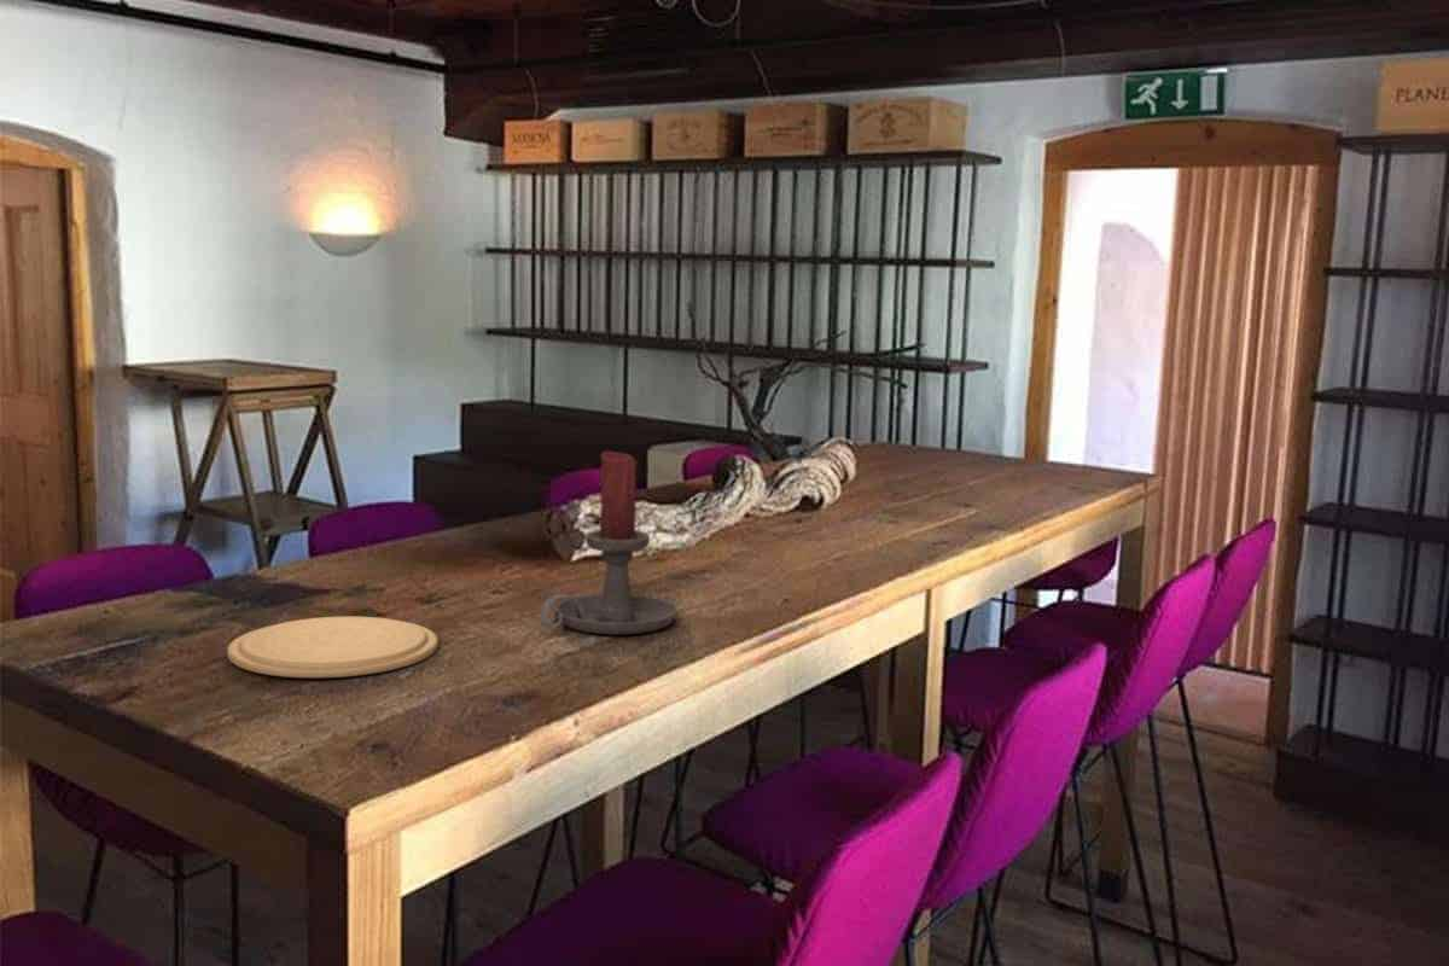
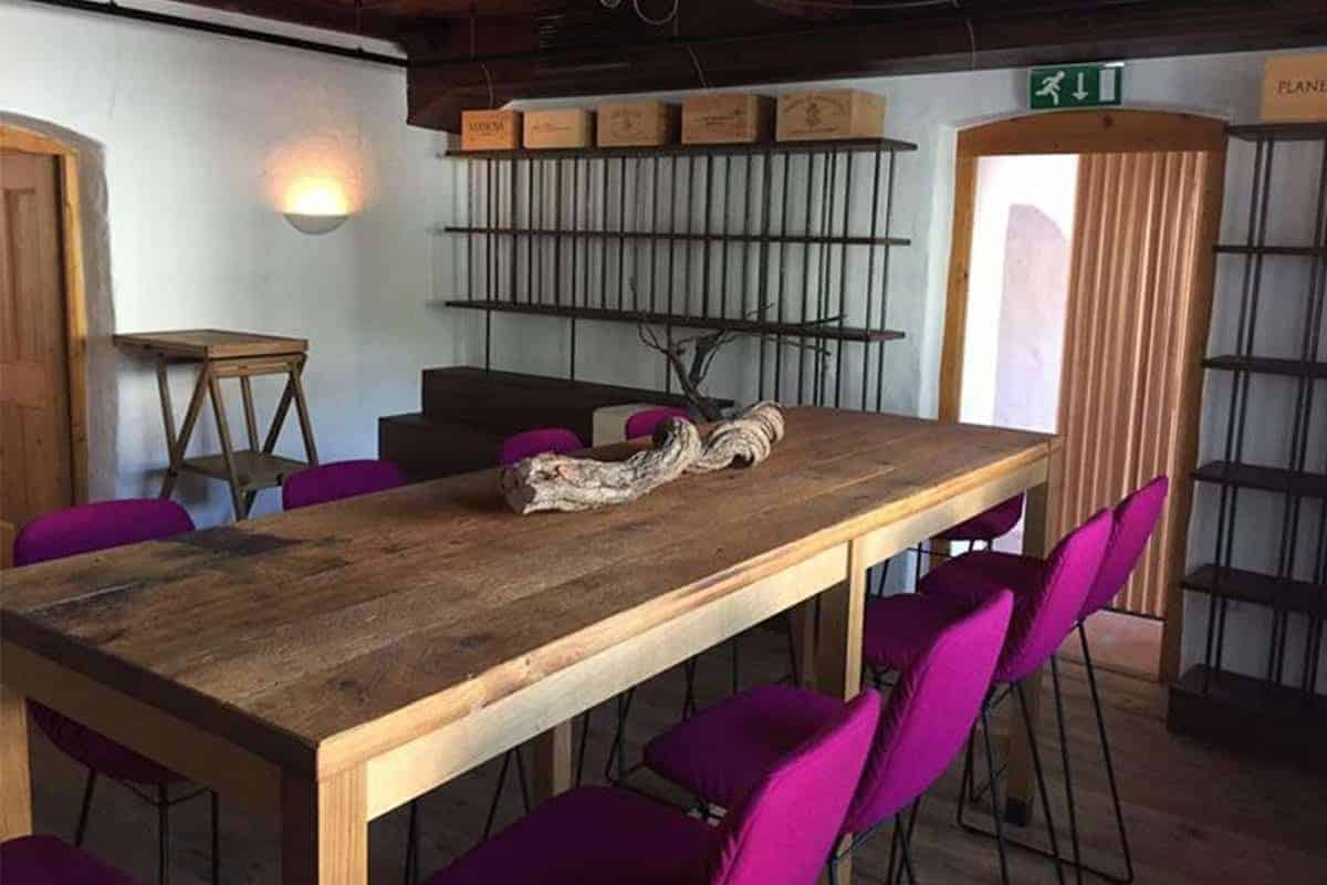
- plate (334, 642)
- candle holder (604, 540)
